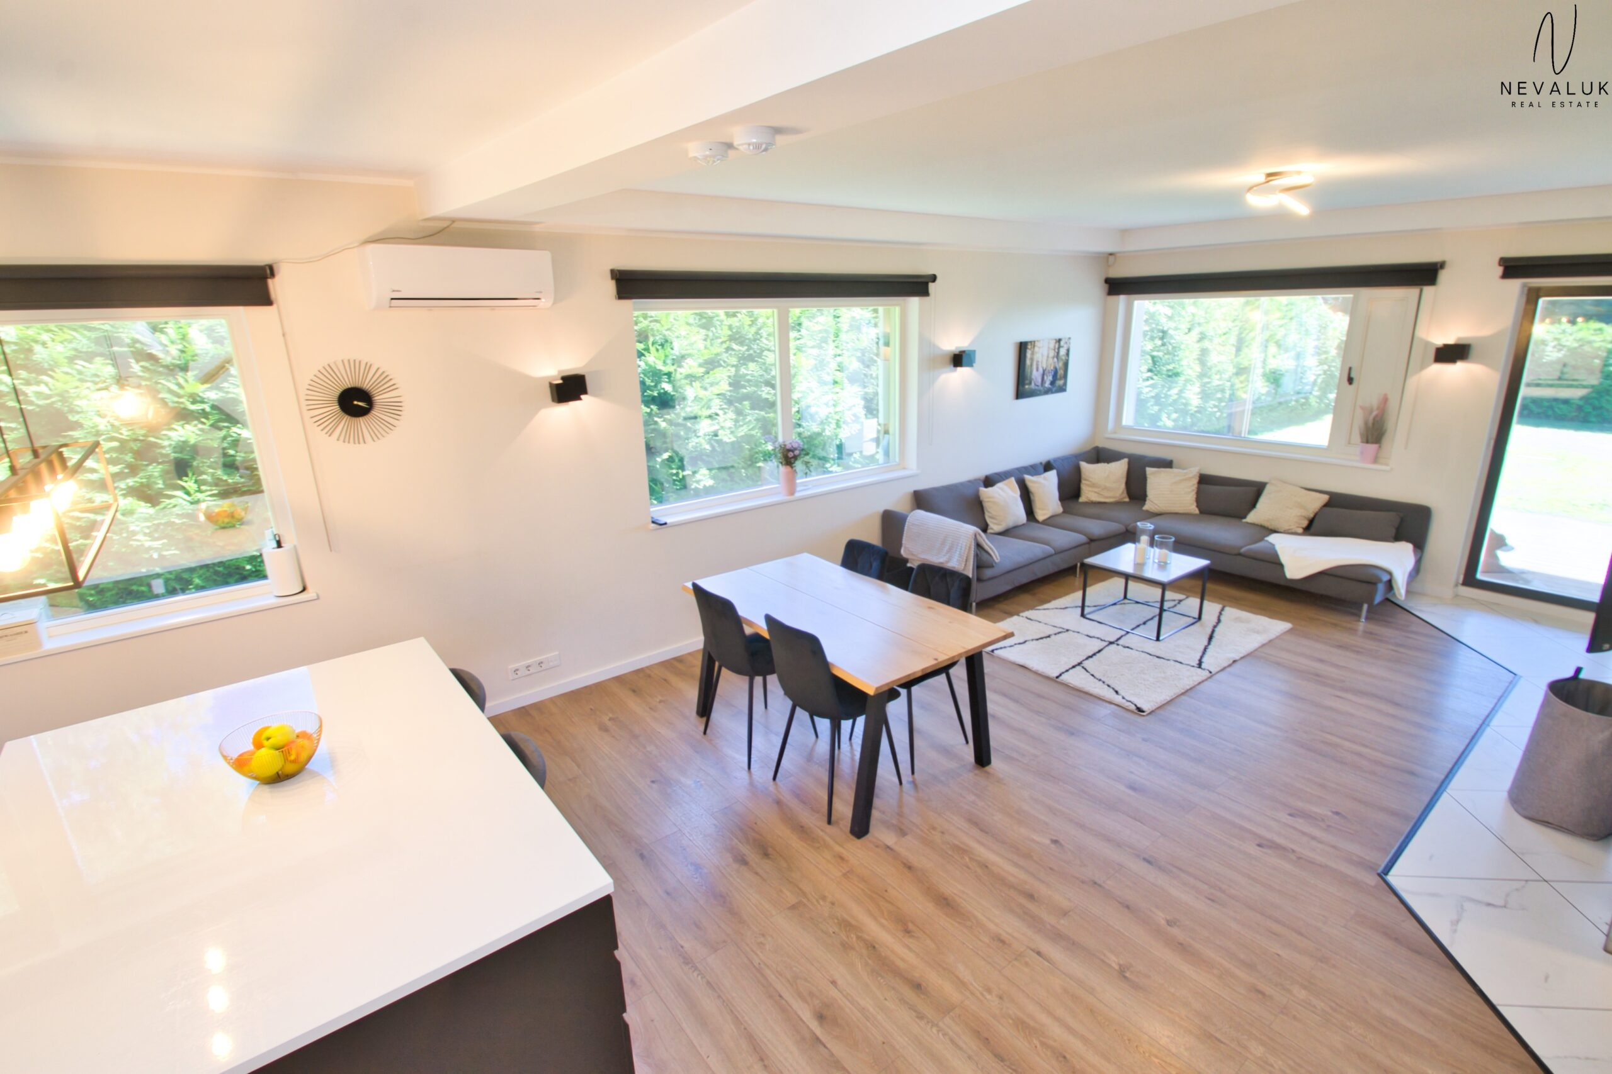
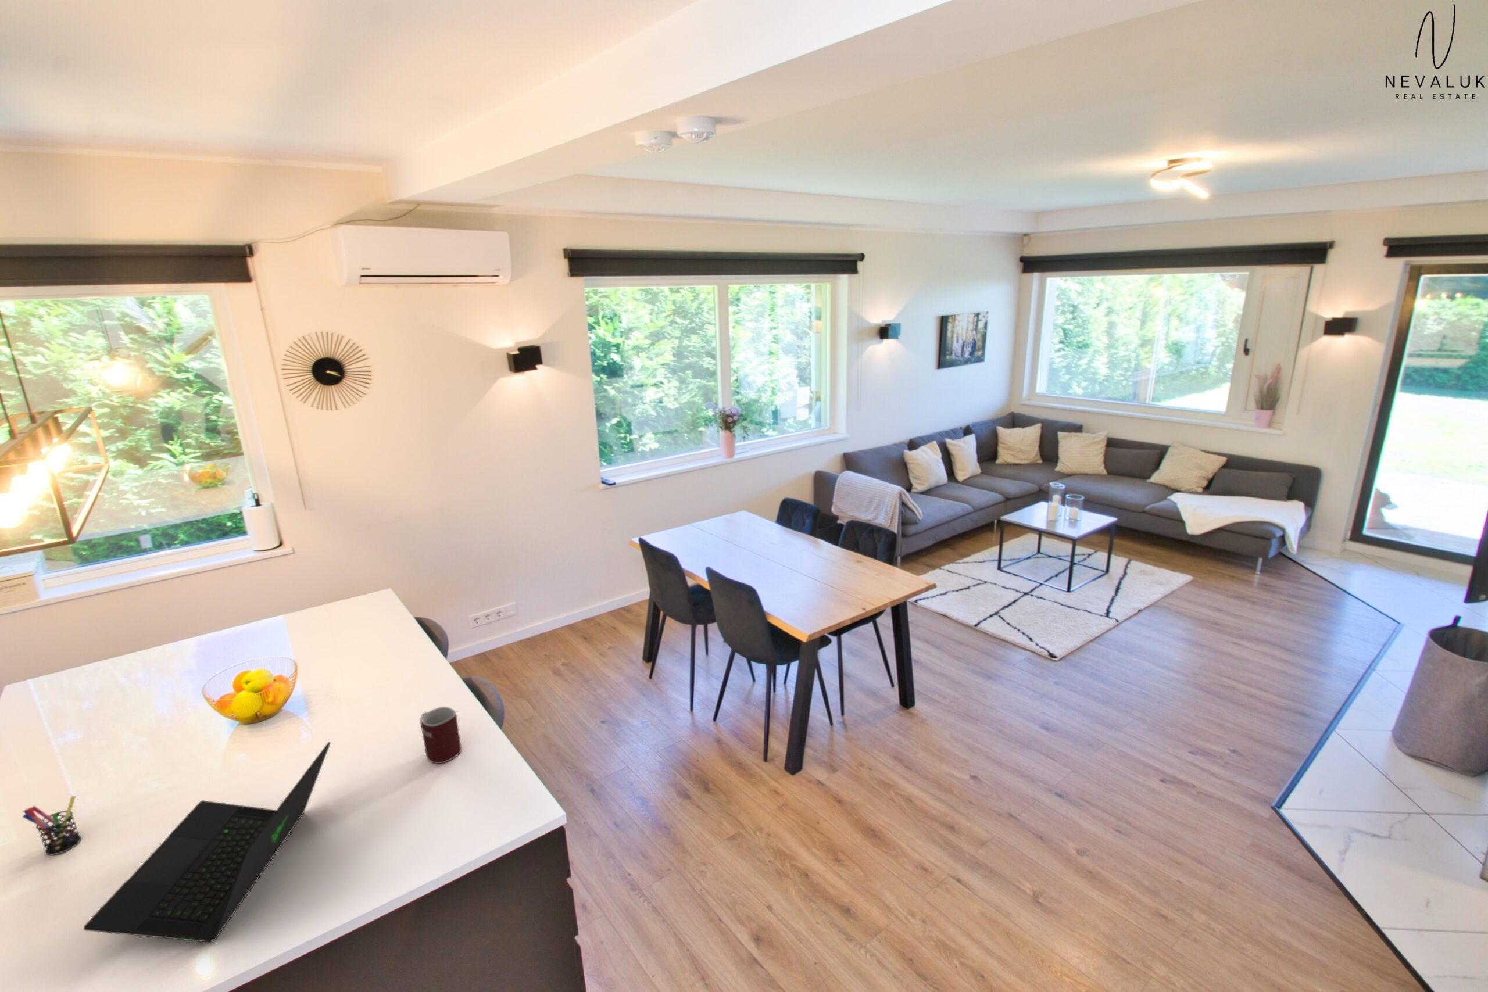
+ pen holder (54, 825)
+ mug (437, 732)
+ laptop (225, 837)
